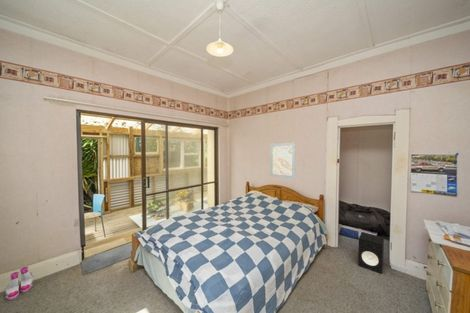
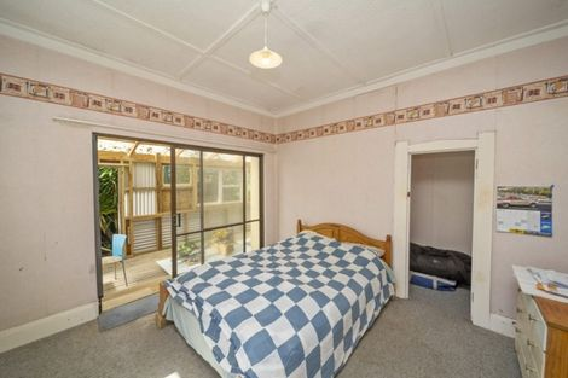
- wall art (282, 160)
- speaker (371, 251)
- boots (18, 280)
